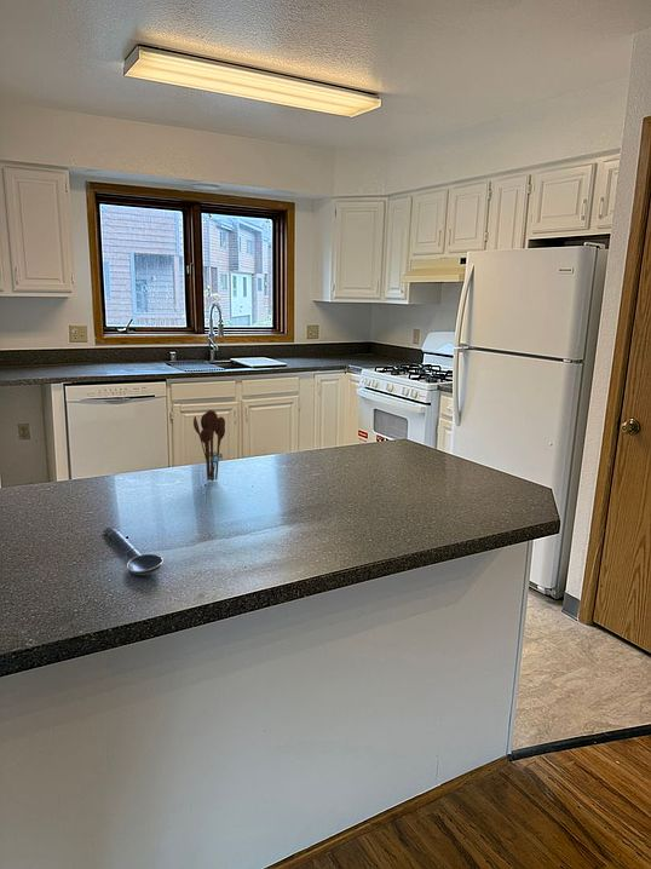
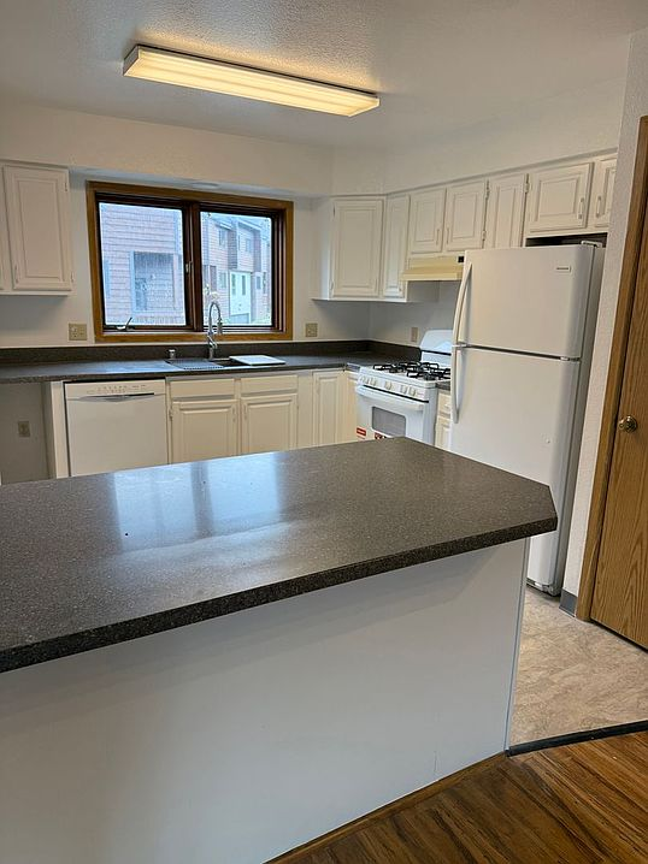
- utensil holder (211, 444)
- spoon (132, 547)
